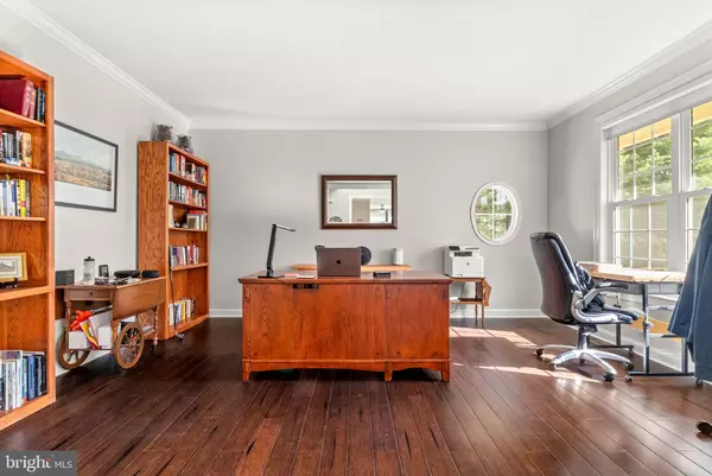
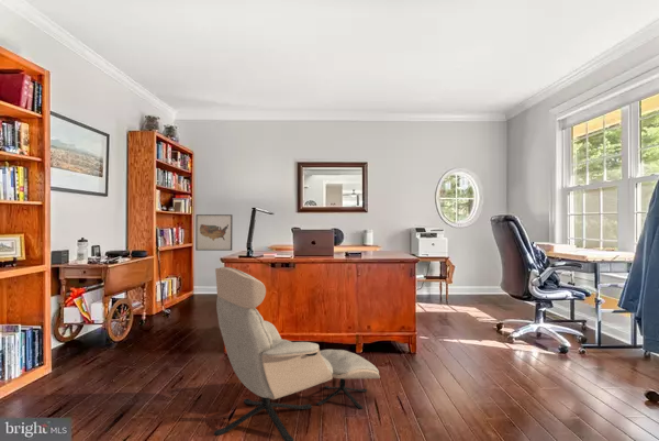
+ armchair (299, 342)
+ wall art (214, 232)
